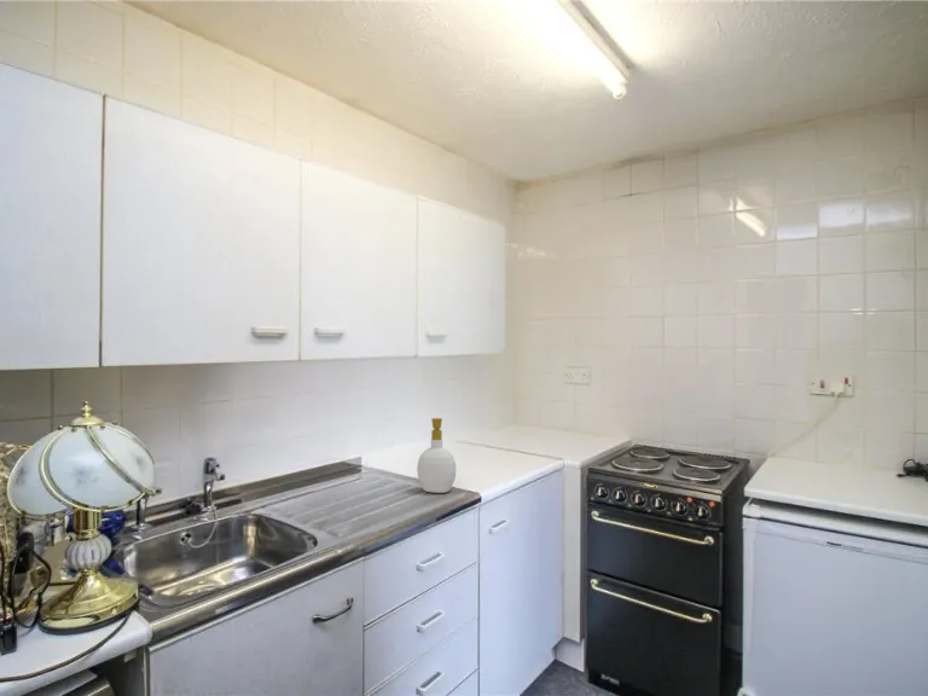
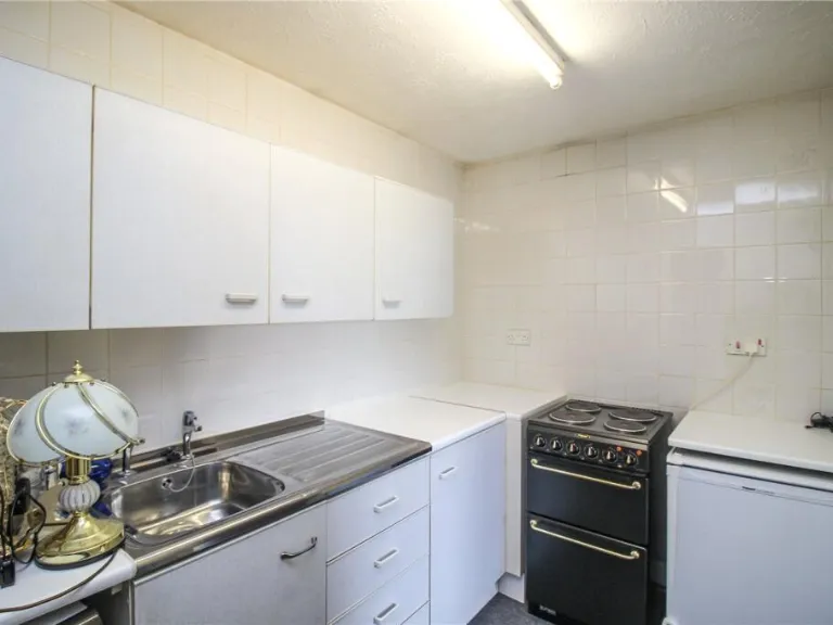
- soap bottle (436, 454)
